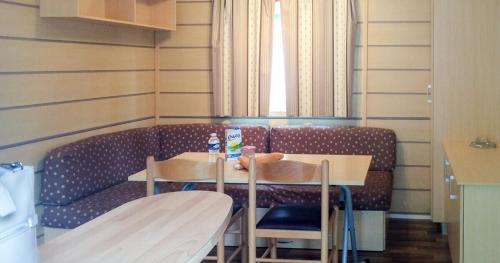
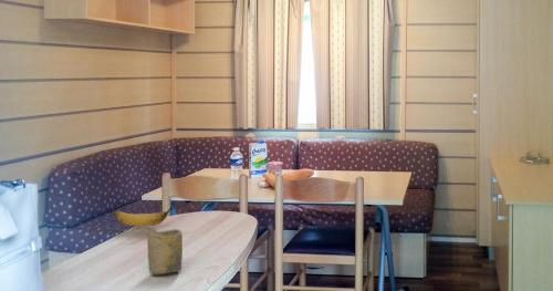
+ banana (143, 216)
+ cup (165, 251)
